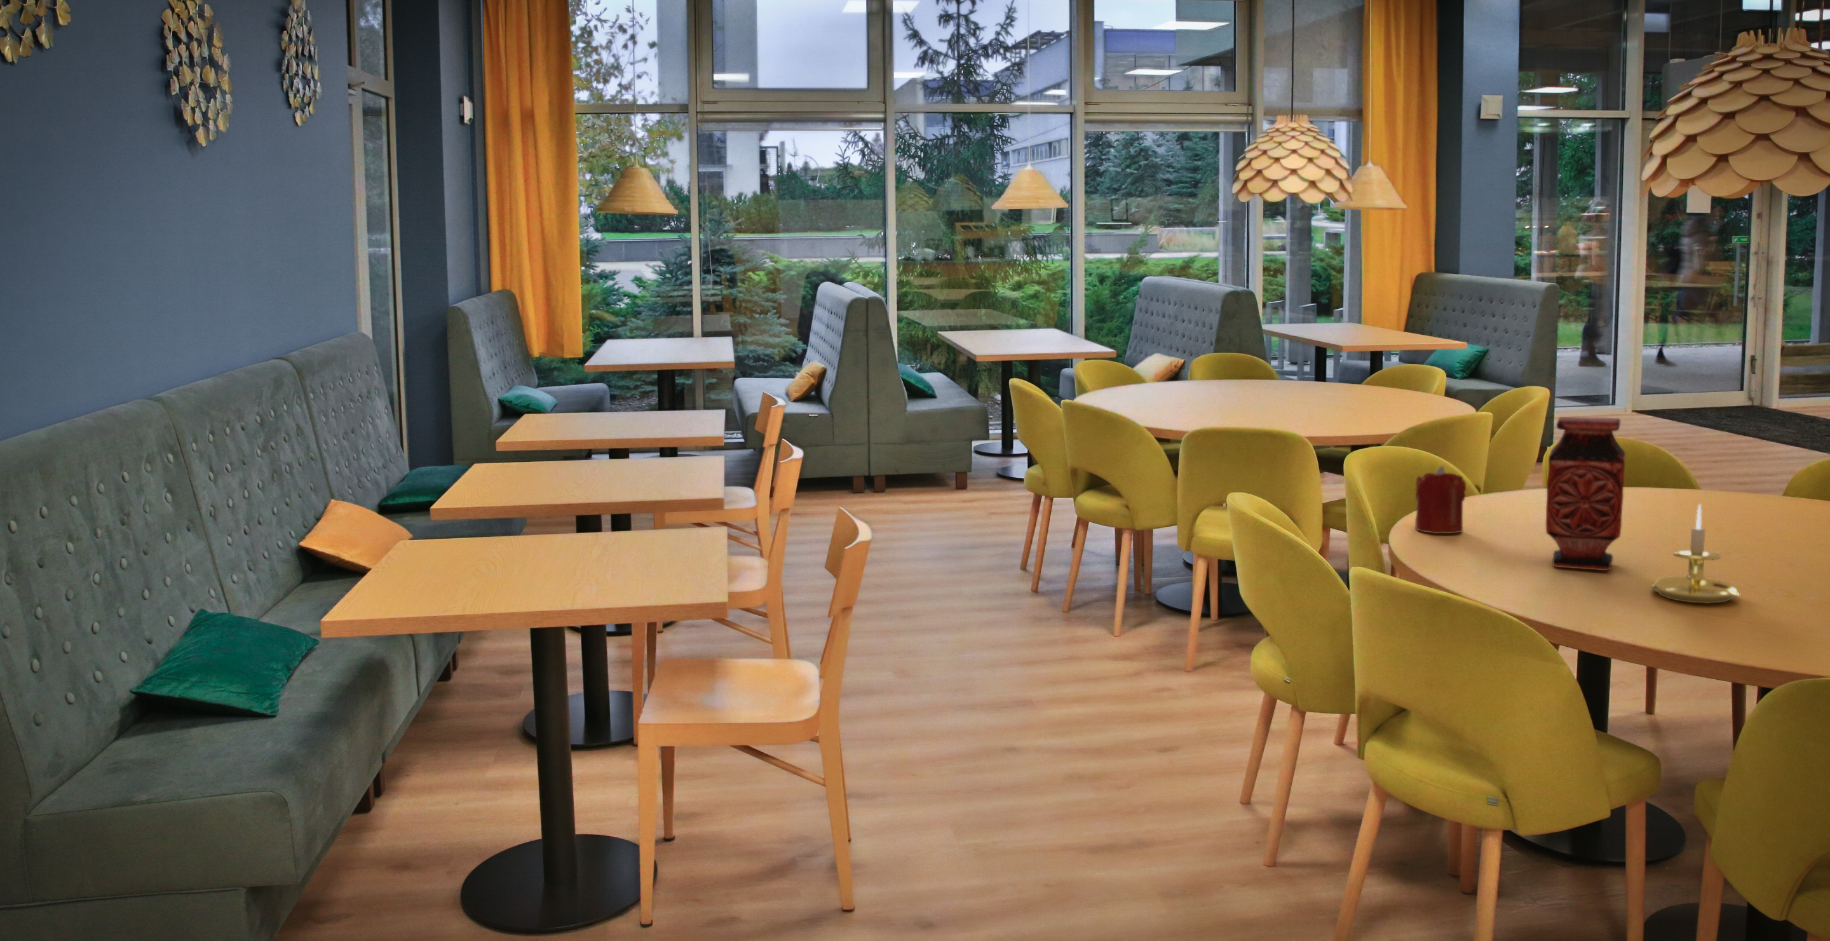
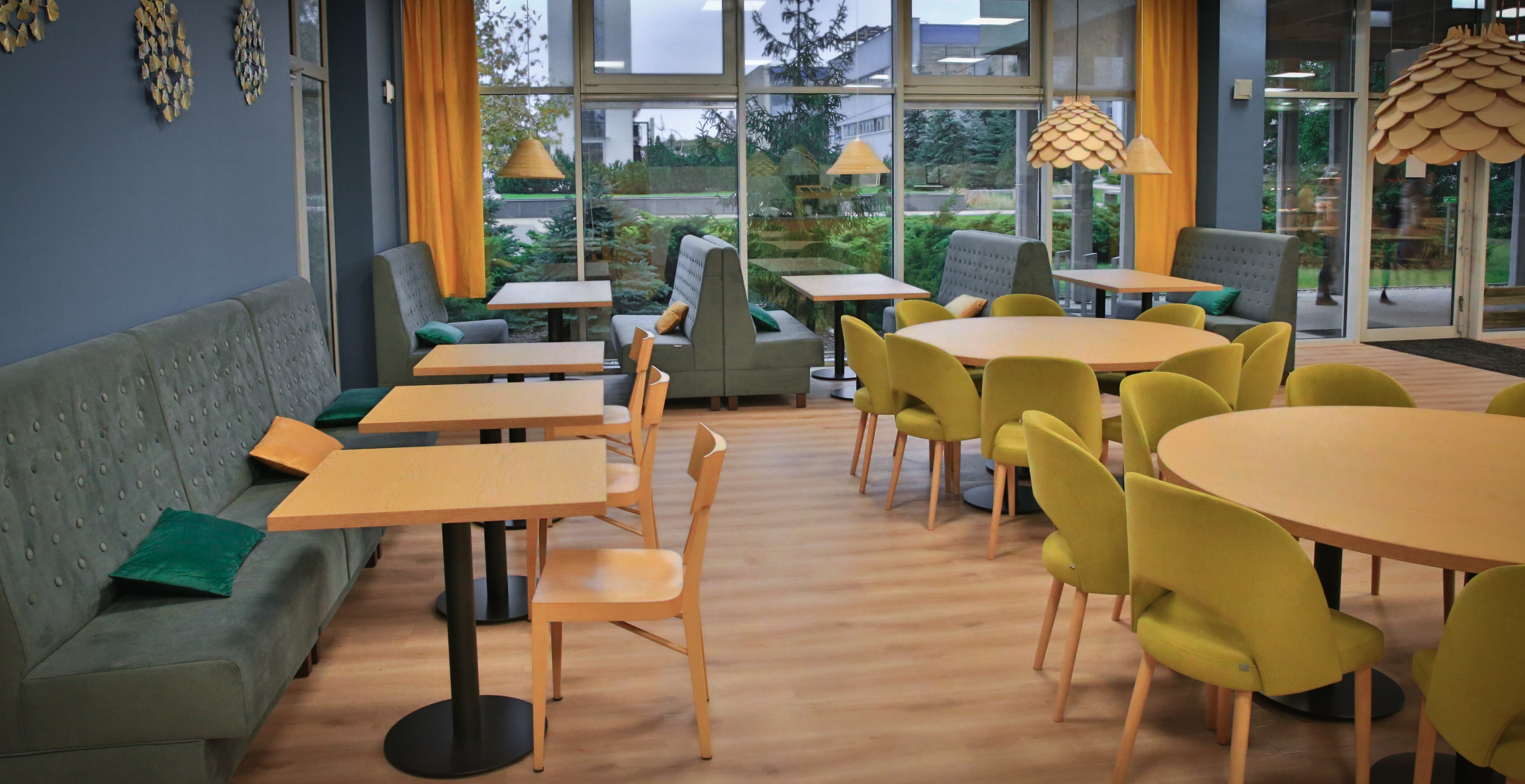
- candle holder (1696, 551)
- vase (1585, 492)
- candle (1439, 497)
